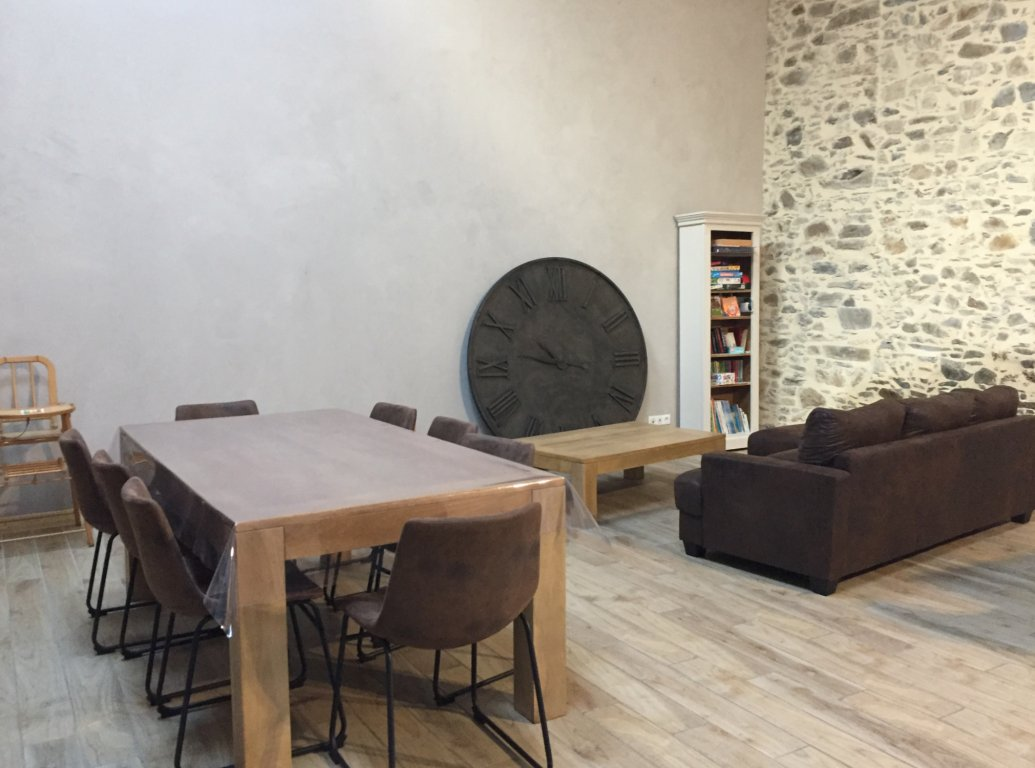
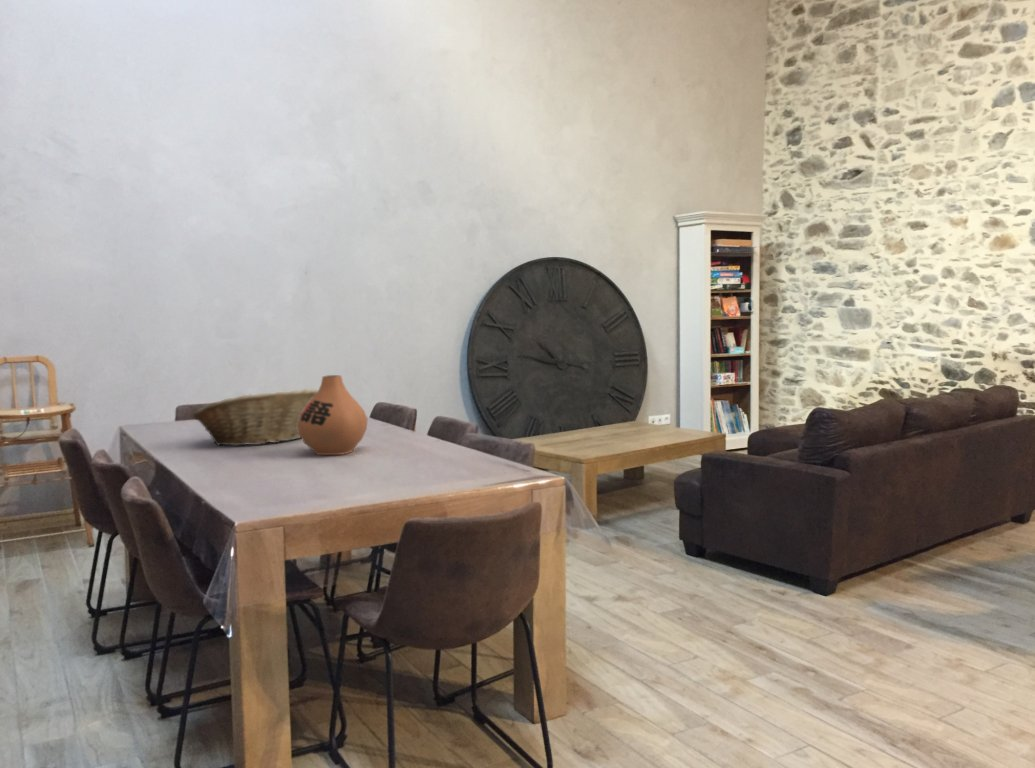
+ vase (333, 414)
+ fruit basket (260, 414)
